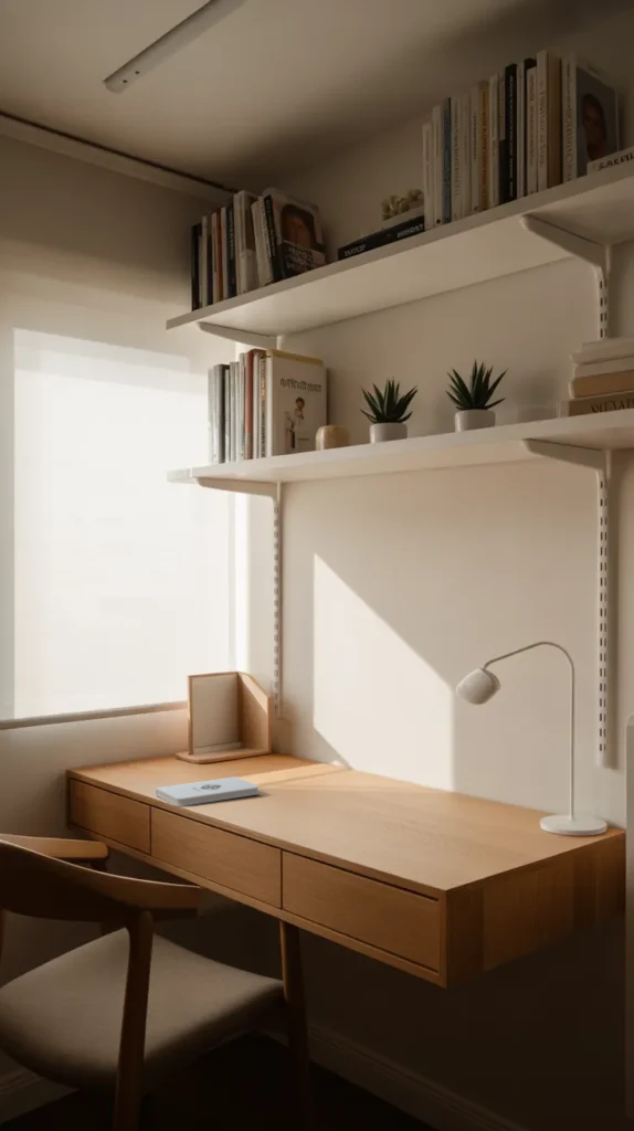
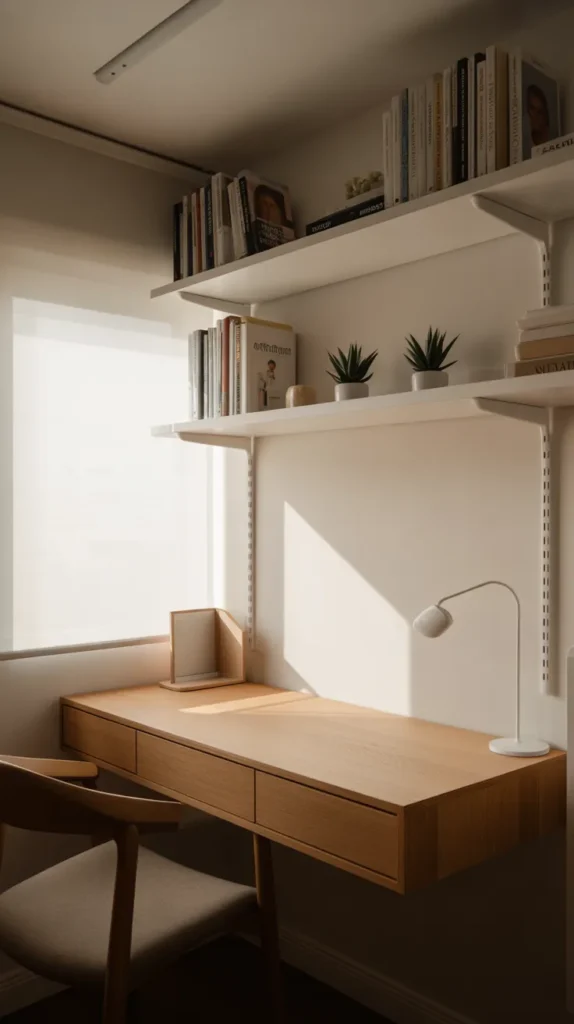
- notepad (208, 791)
